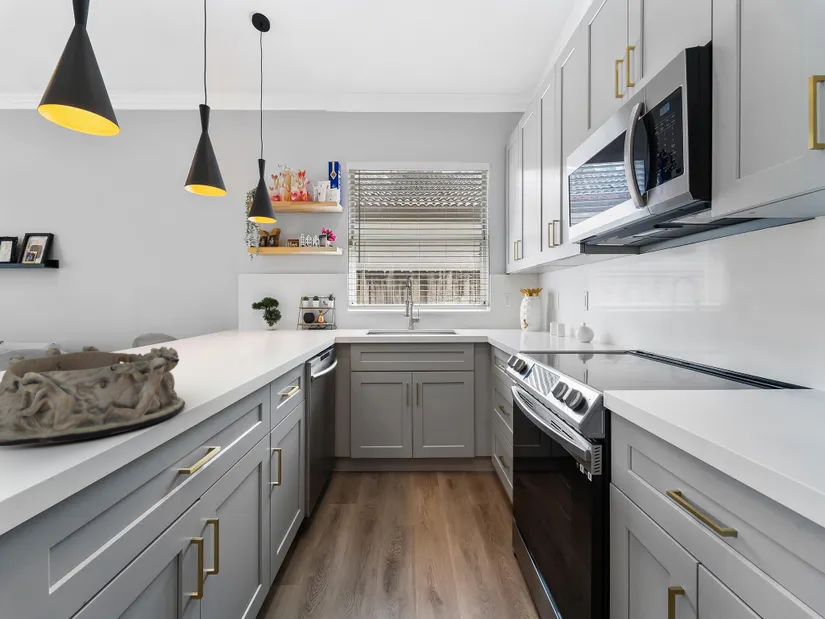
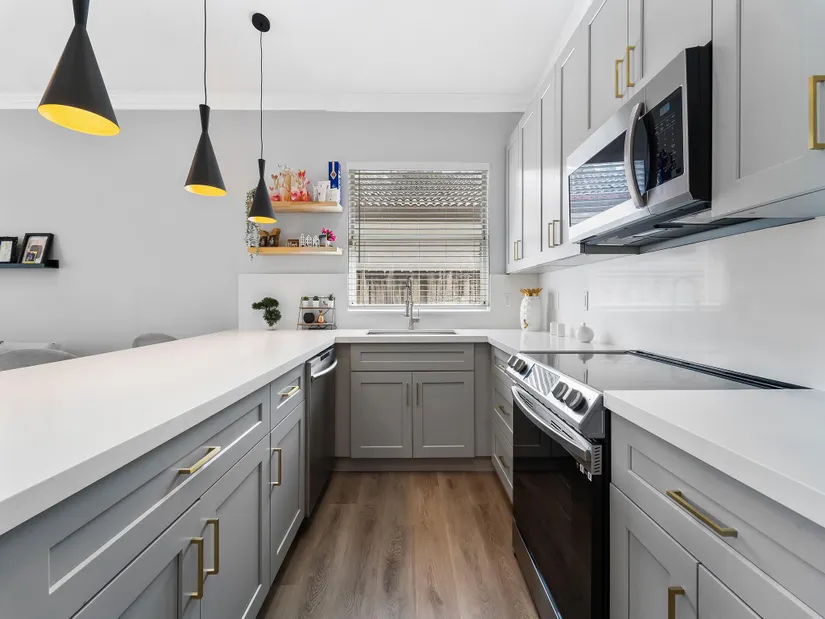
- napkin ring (94, 384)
